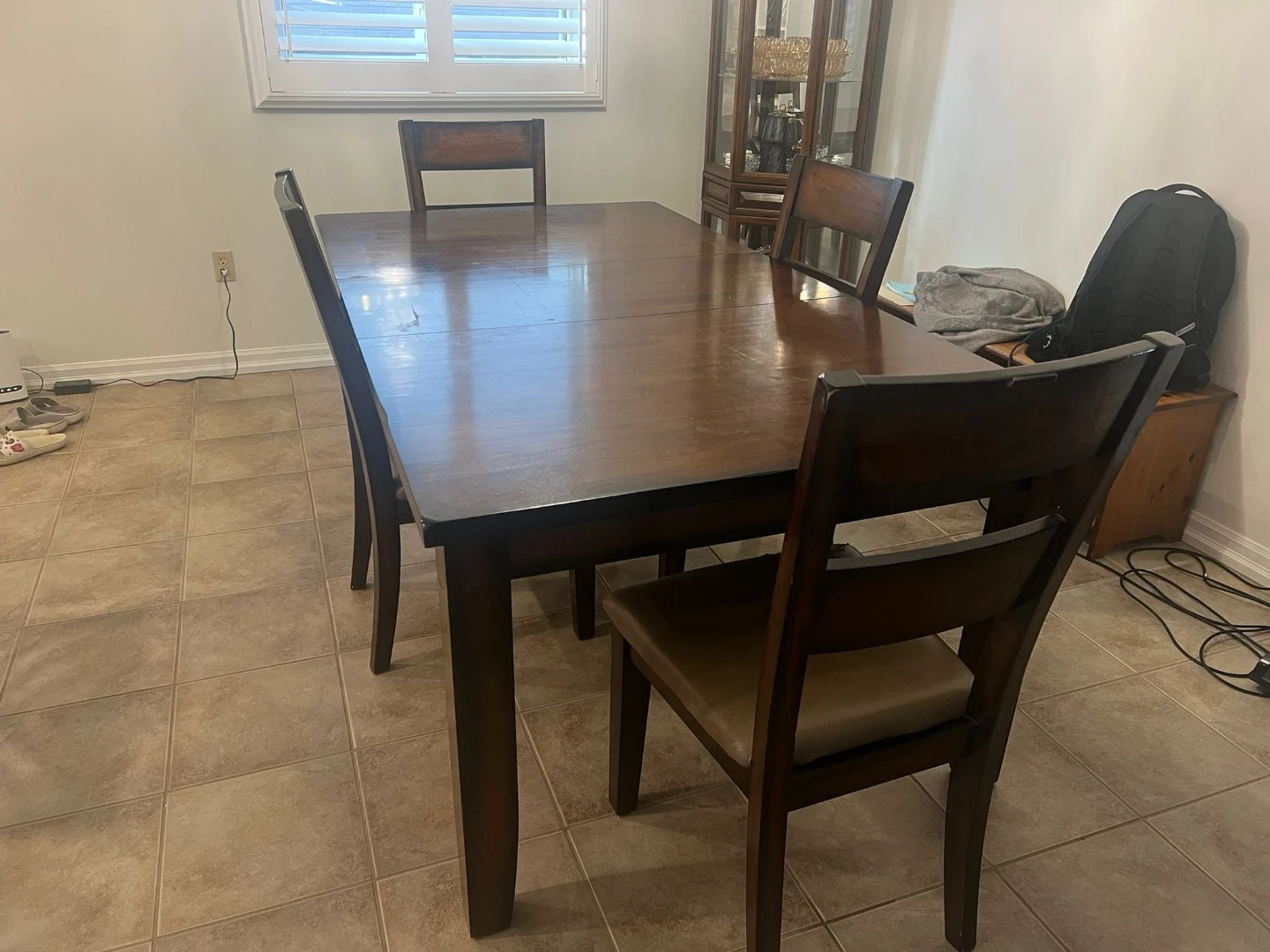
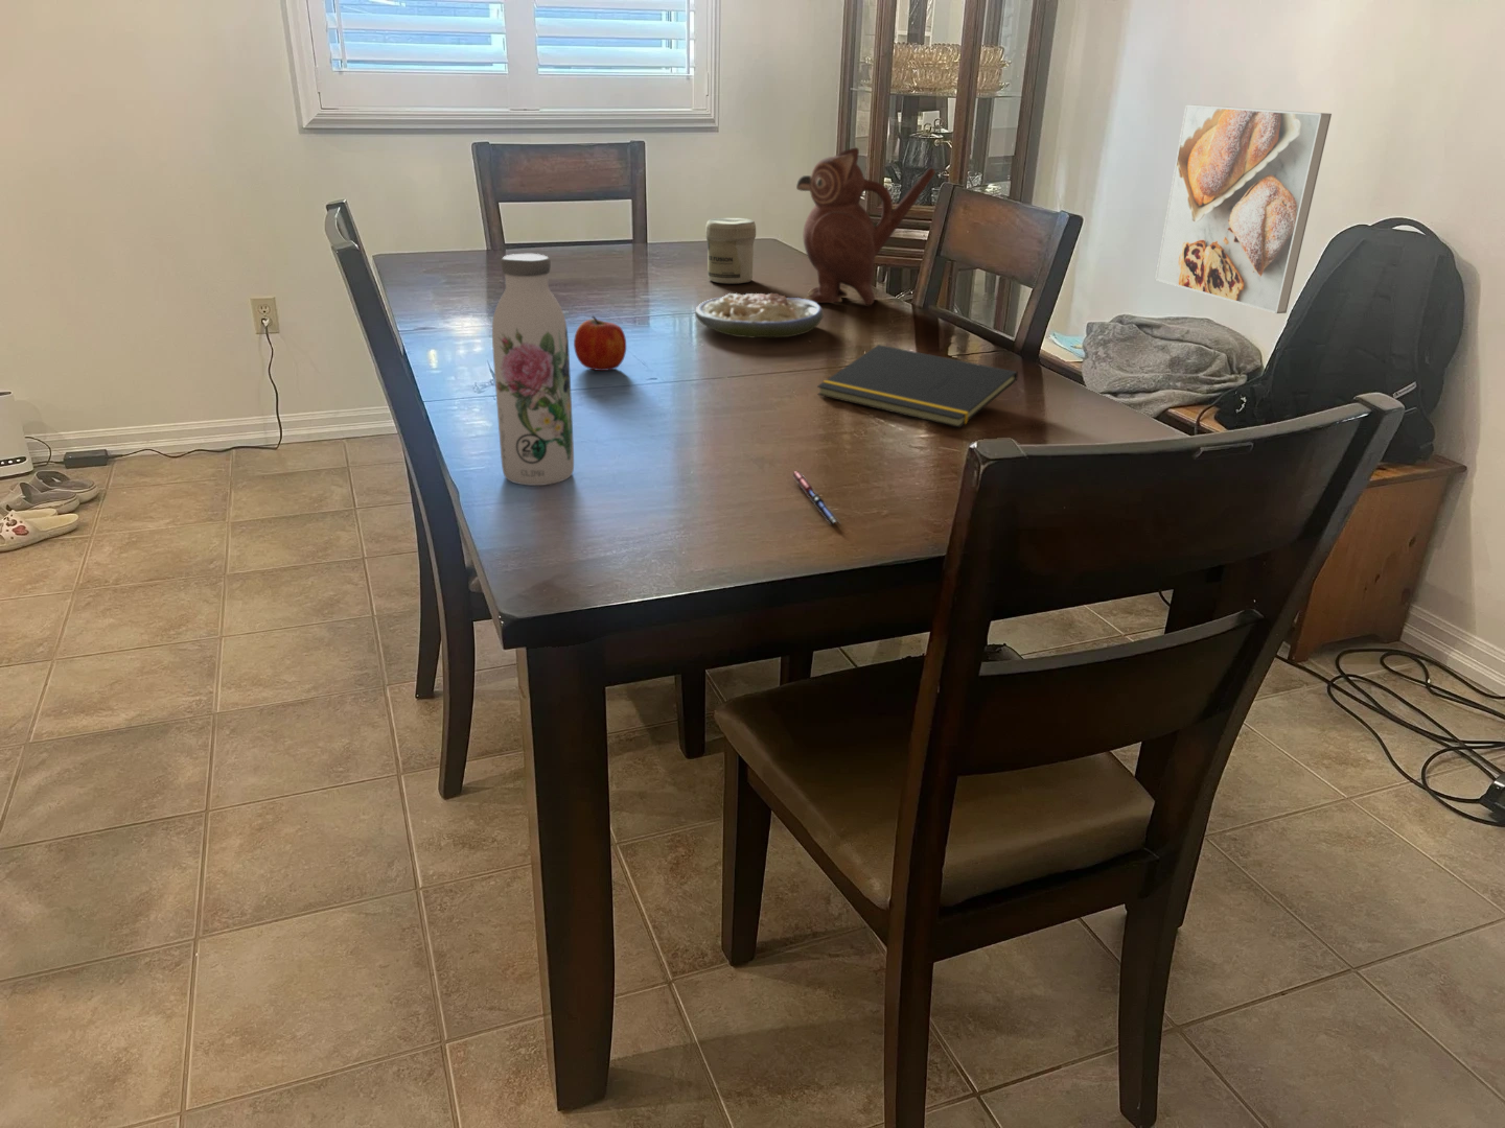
+ water bottle (532, 368)
+ pen (814, 495)
+ jar (730, 250)
+ soup (757, 312)
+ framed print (1235, 205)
+ fruit (600, 341)
+ notepad (916, 383)
+ teapot (858, 225)
